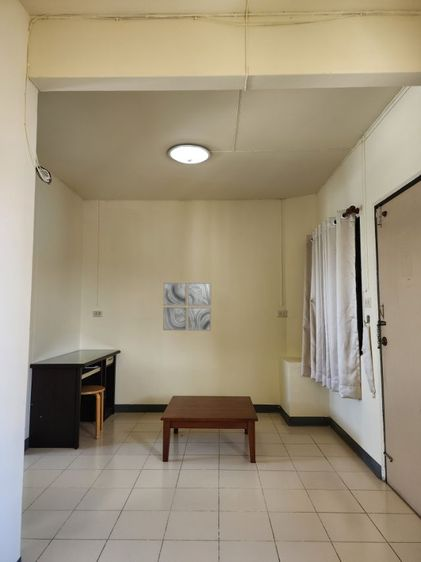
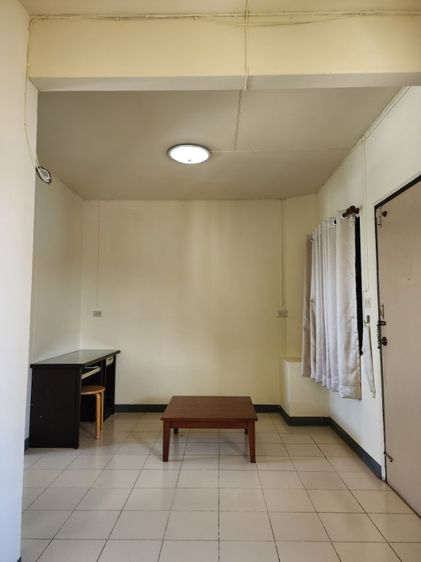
- wall art (186, 305)
